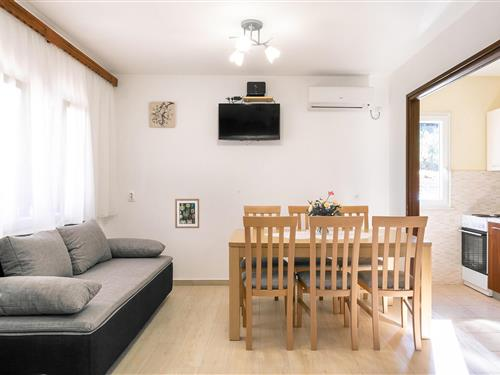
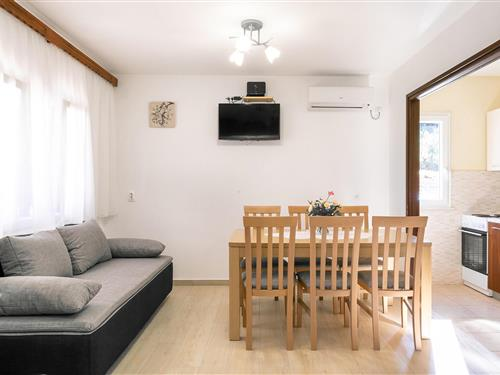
- wall art (187, 213)
